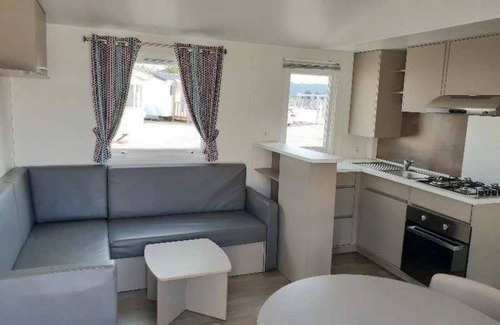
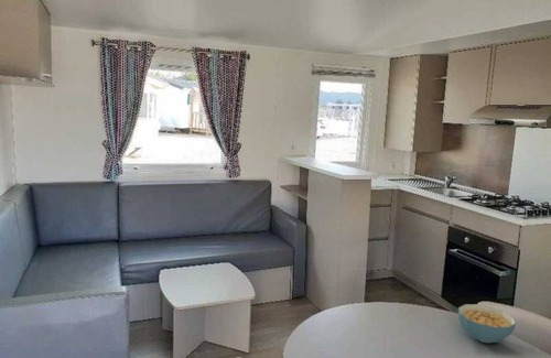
+ cereal bowl (484, 327)
